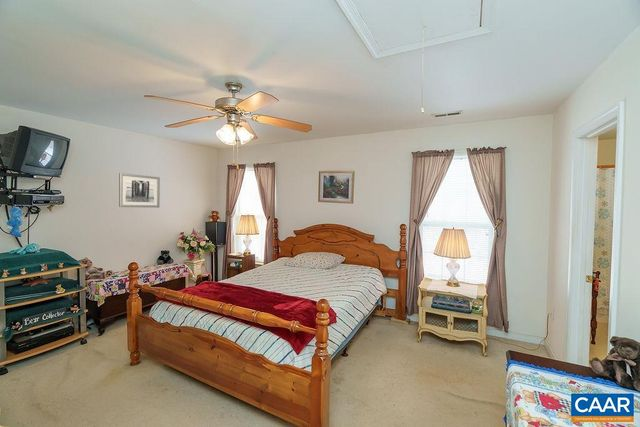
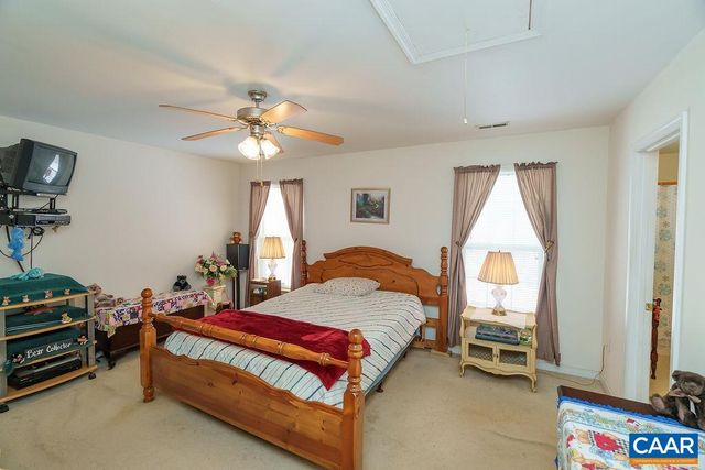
- wall art (140, 191)
